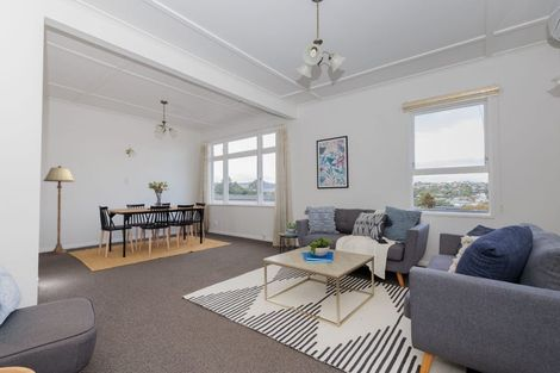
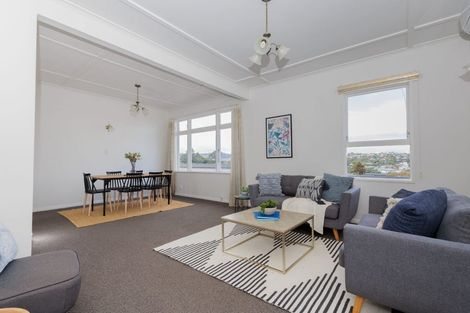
- floor lamp (58, 209)
